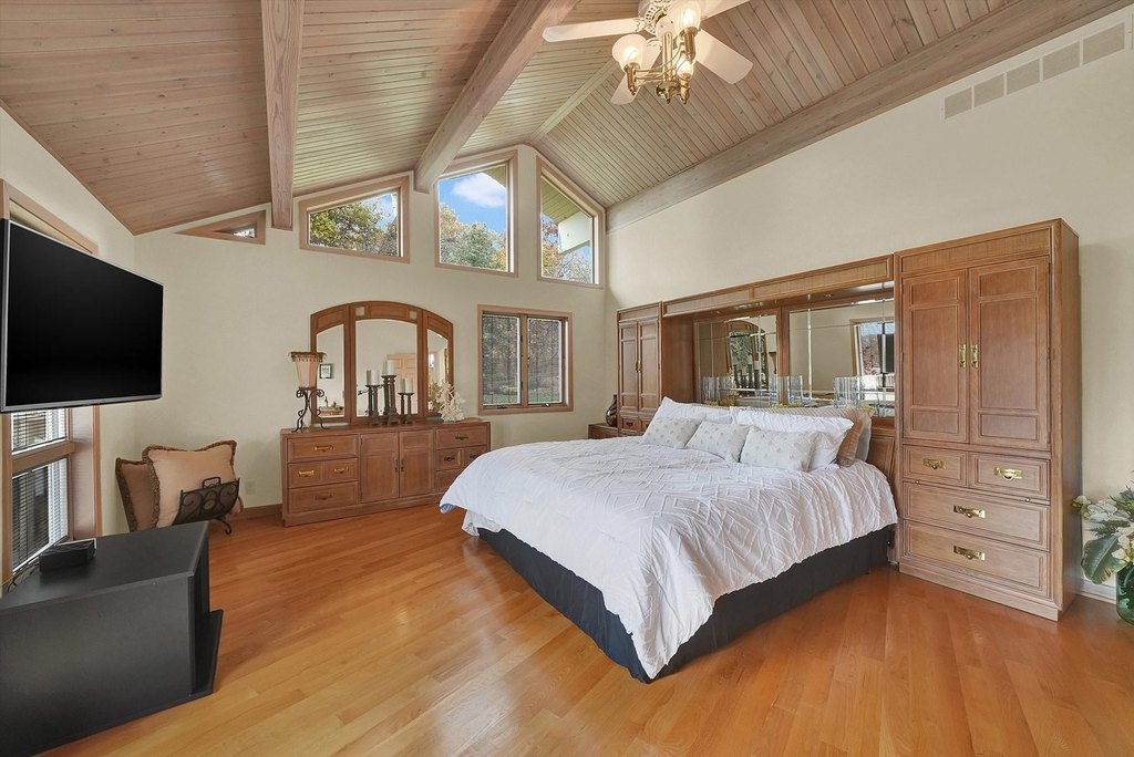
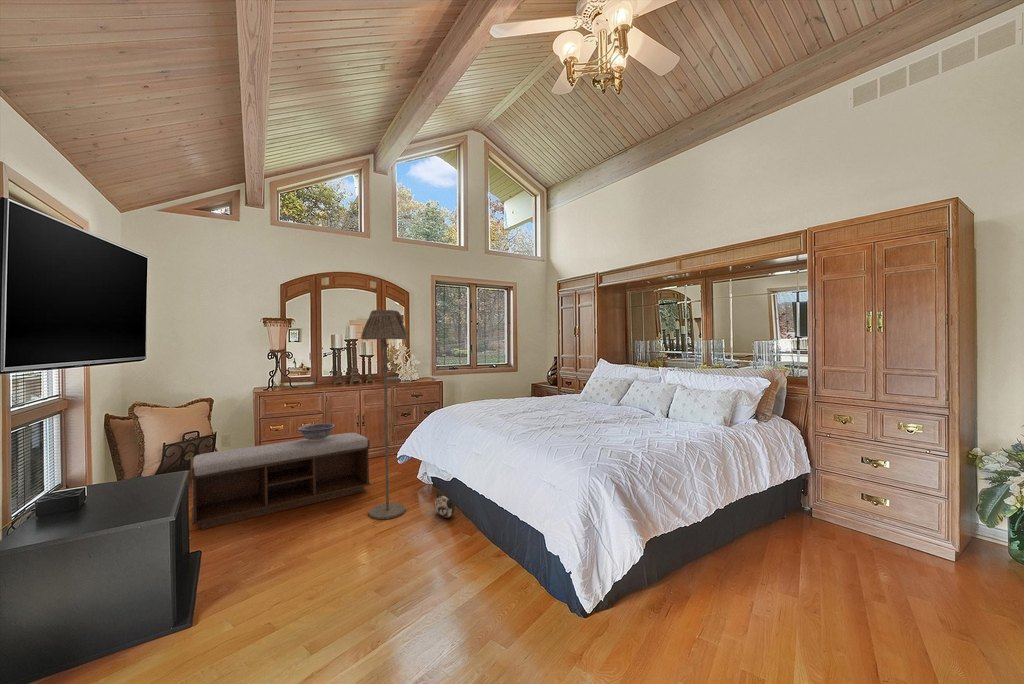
+ decorative bowl (316, 433)
+ floor lamp (385, 411)
+ plush toy (444, 504)
+ bench (287, 473)
